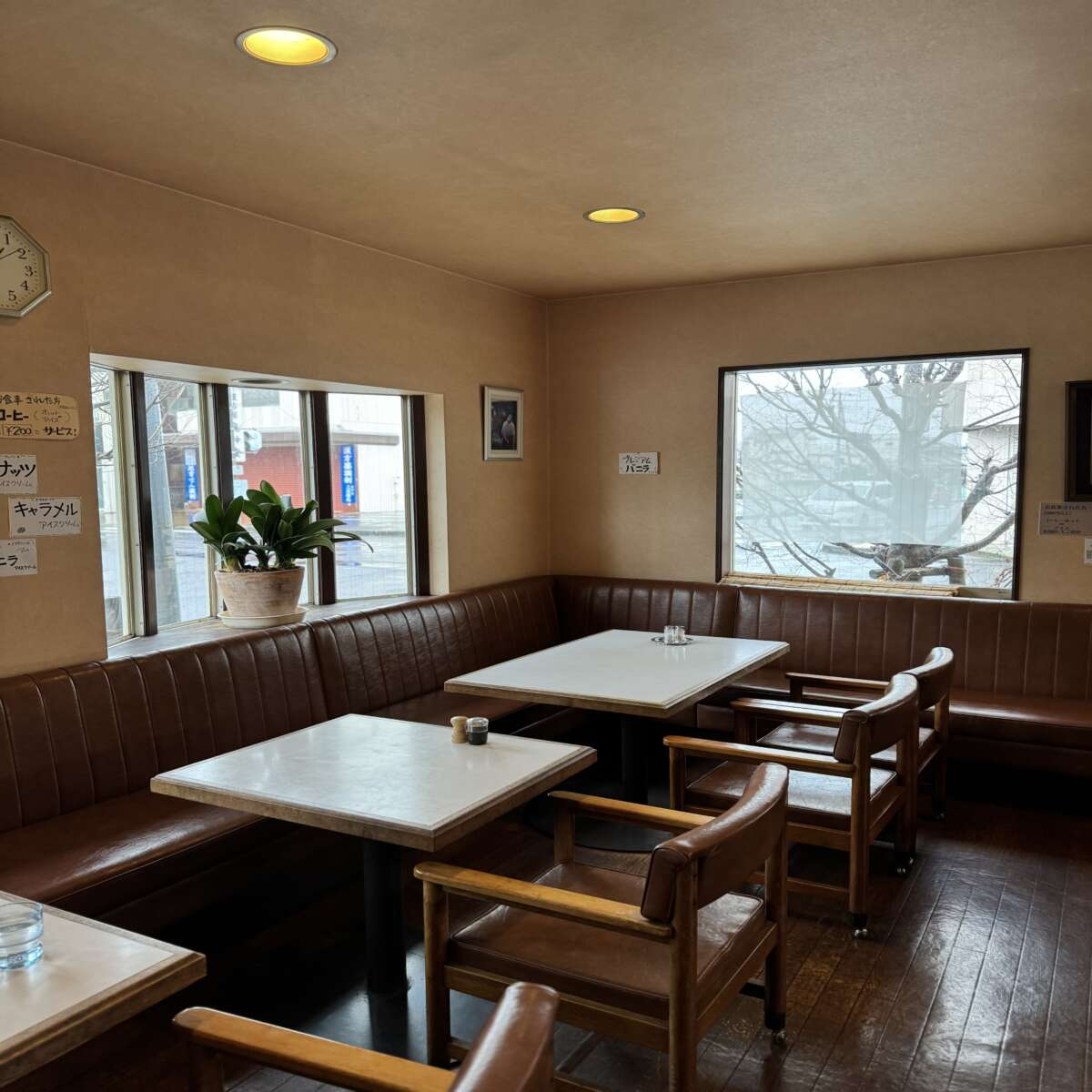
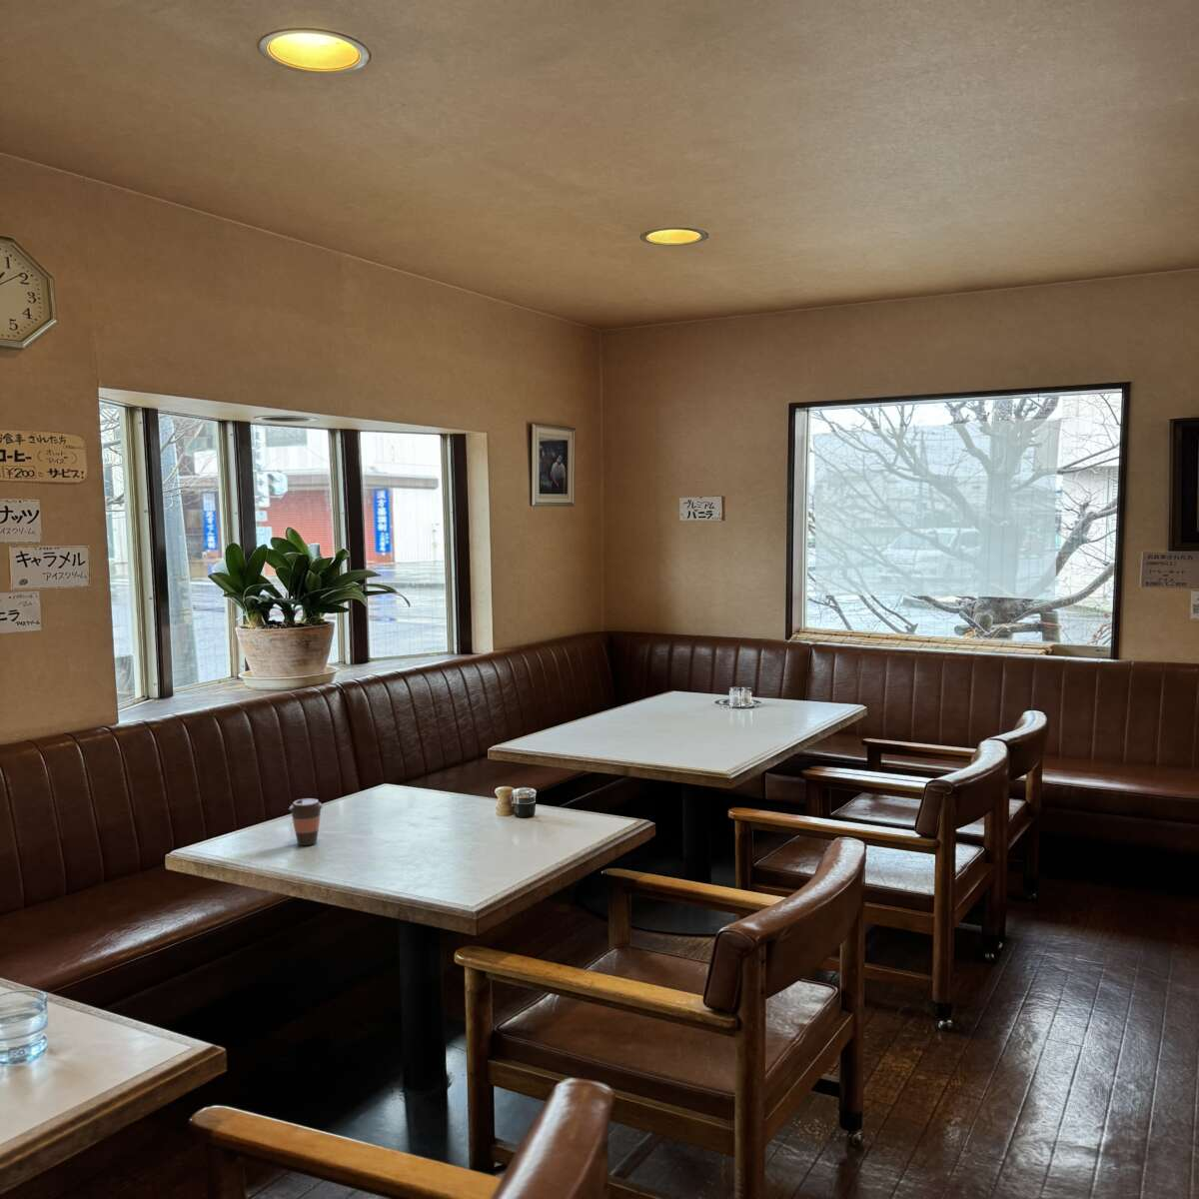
+ coffee cup (305, 822)
